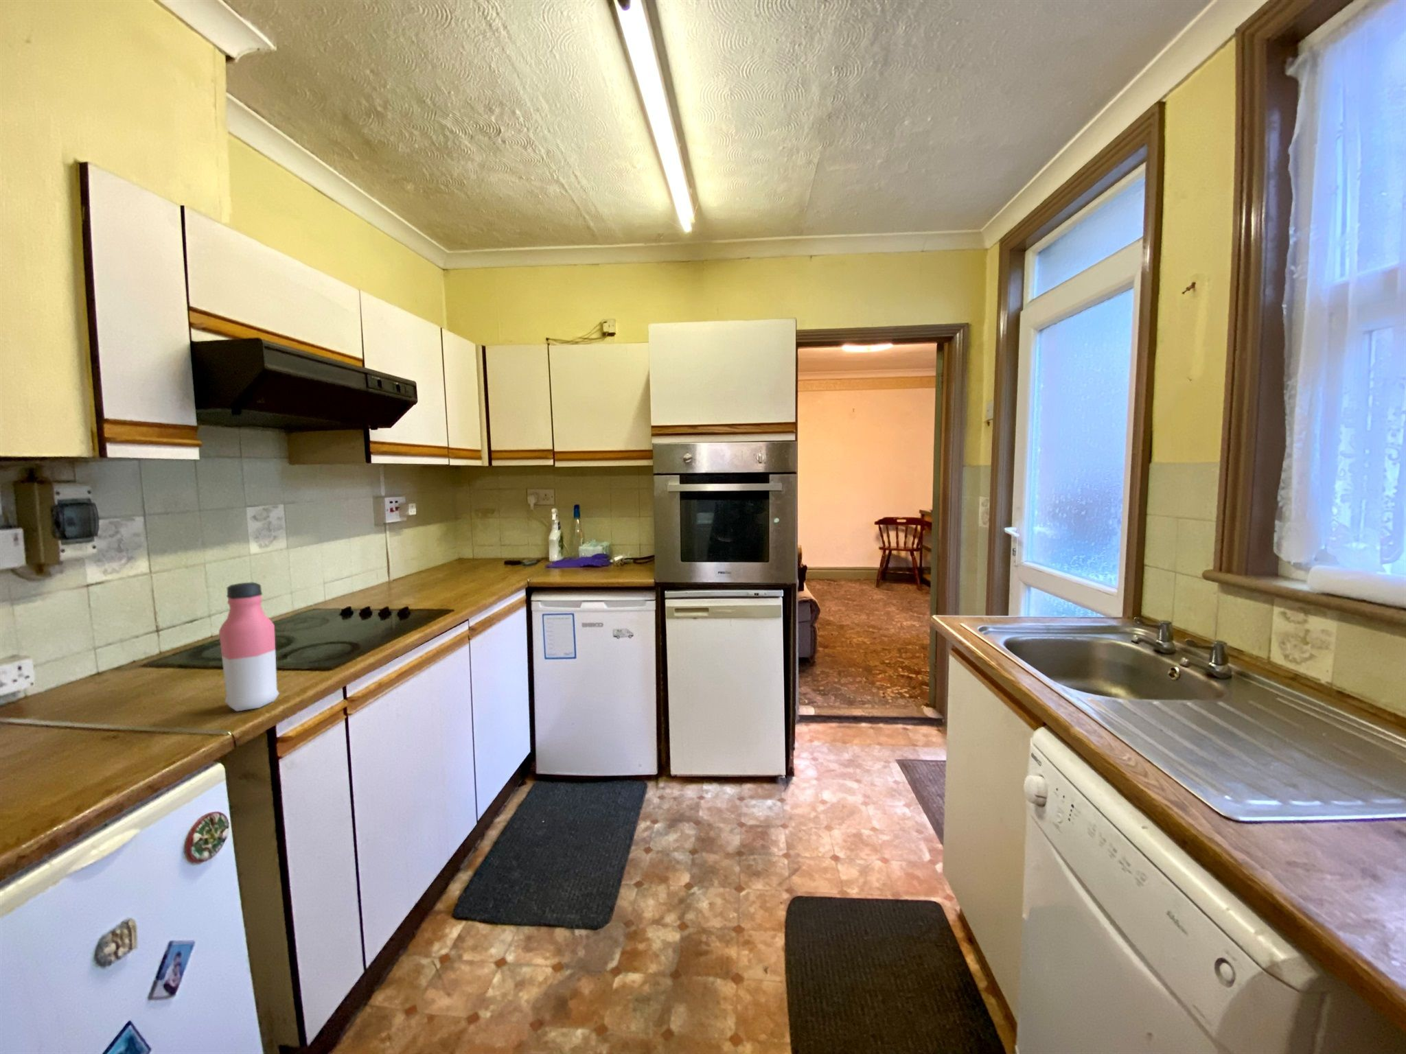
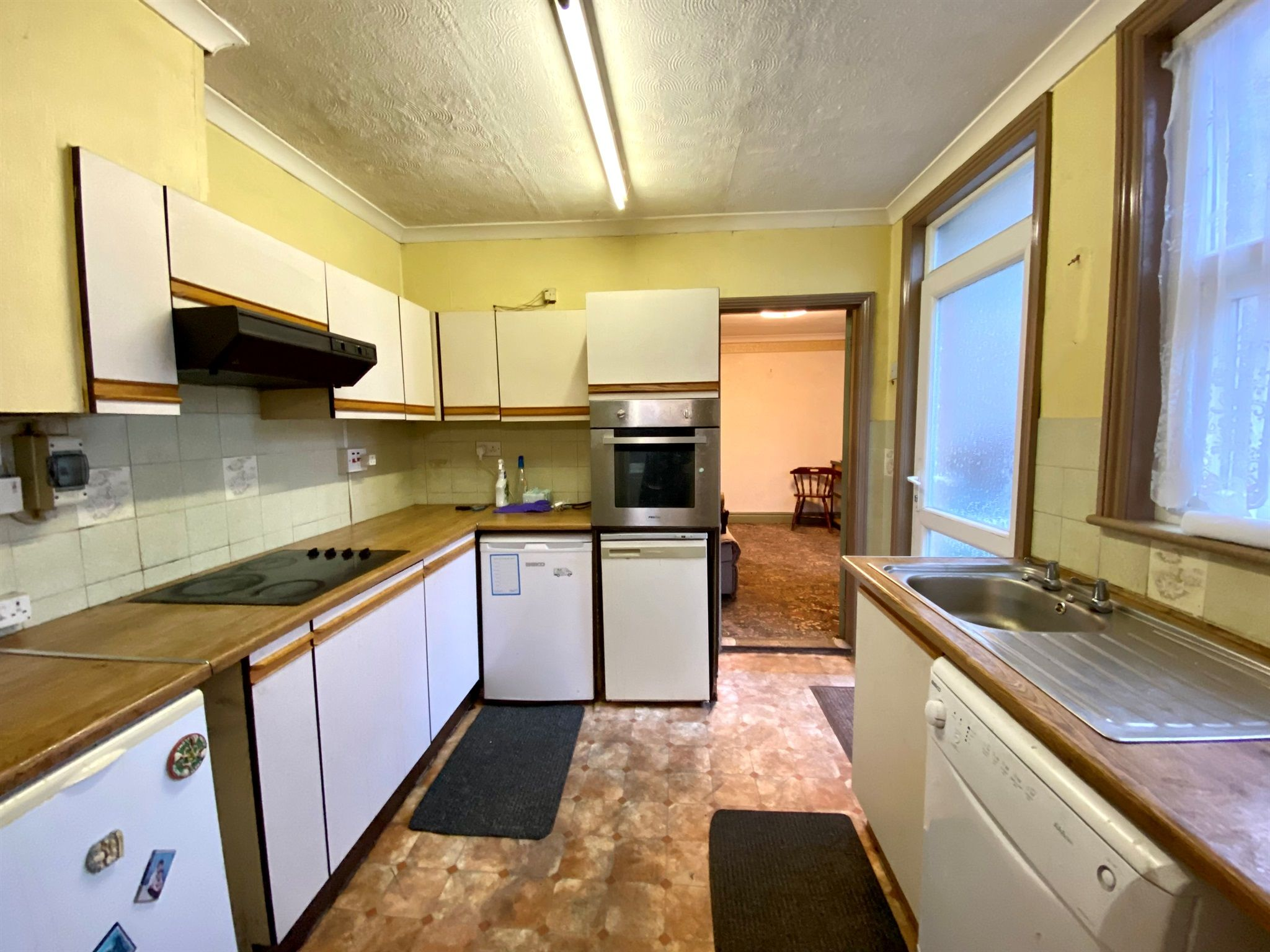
- water bottle (248, 644)
